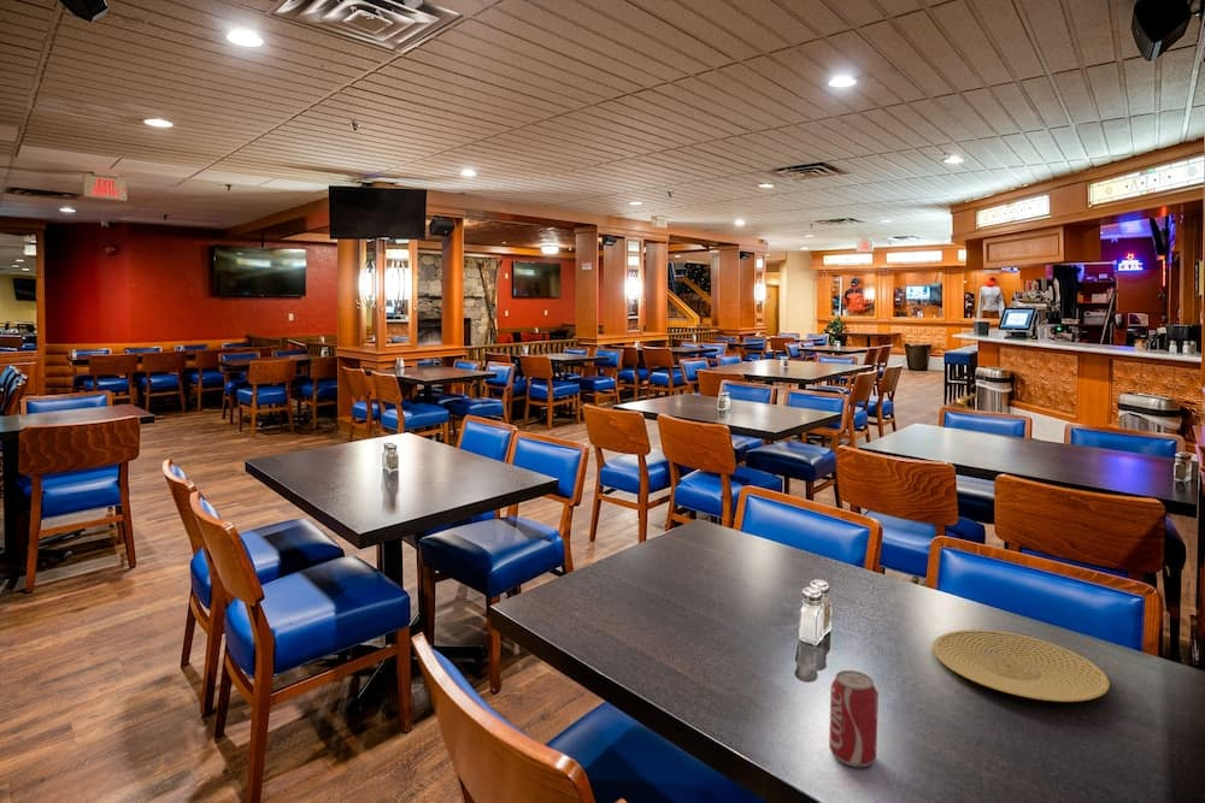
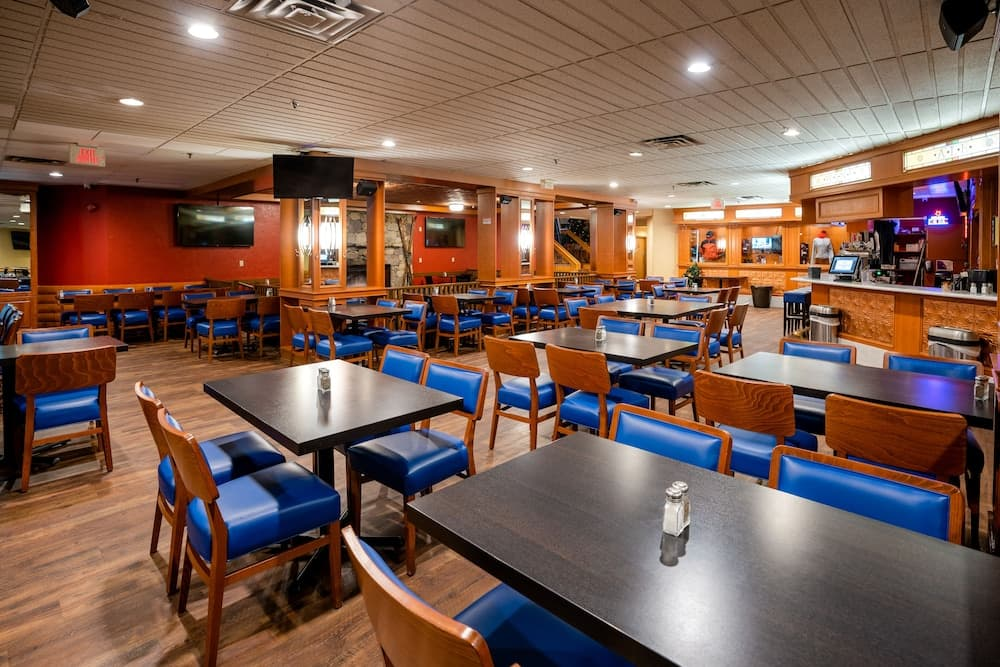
- plate (1015, 663)
- beverage can (853, 716)
